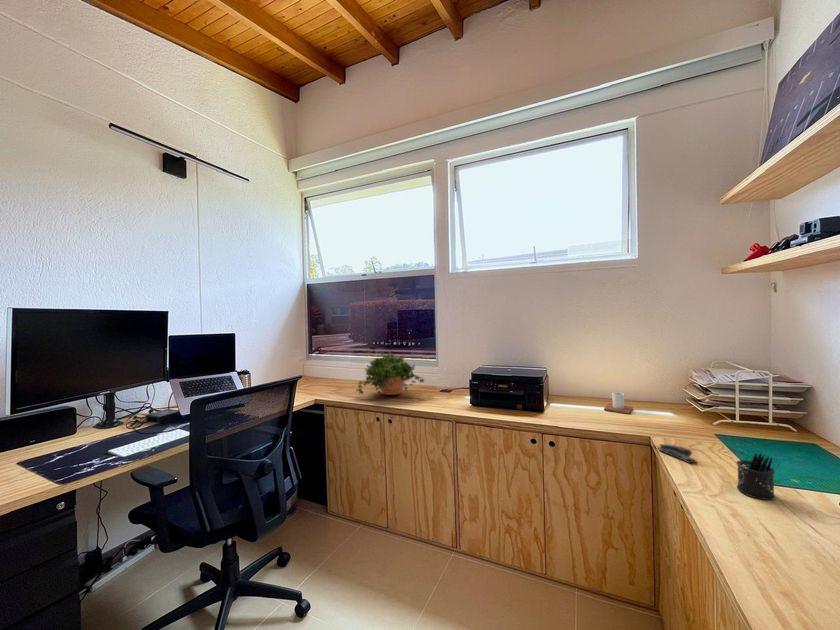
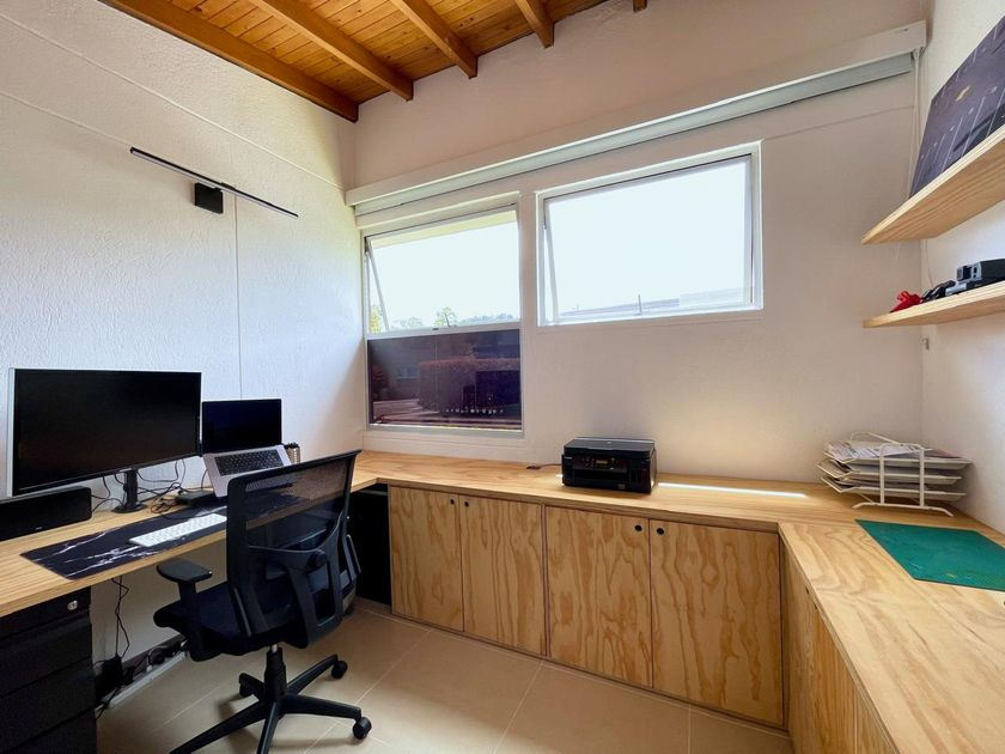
- potted plant (390, 374)
- mug (618, 401)
- stapler (676, 450)
- pen holder (755, 472)
